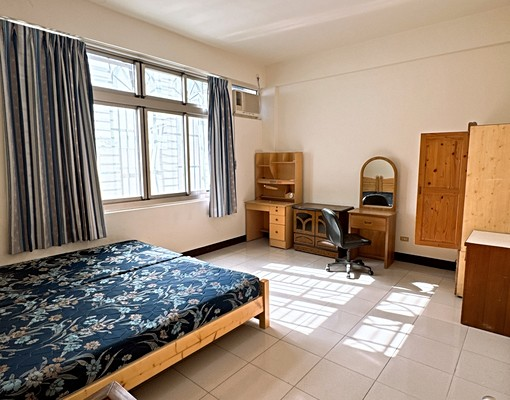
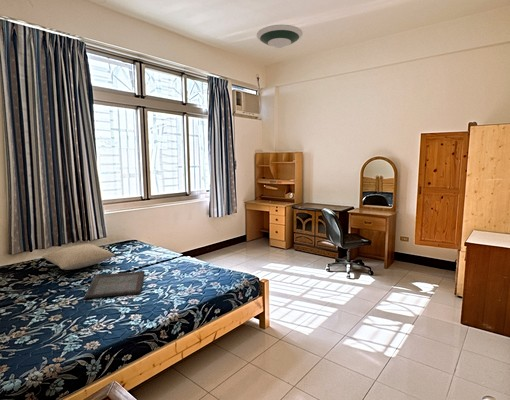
+ serving tray (116, 283)
+ pillow (78, 255)
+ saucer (279, 40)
